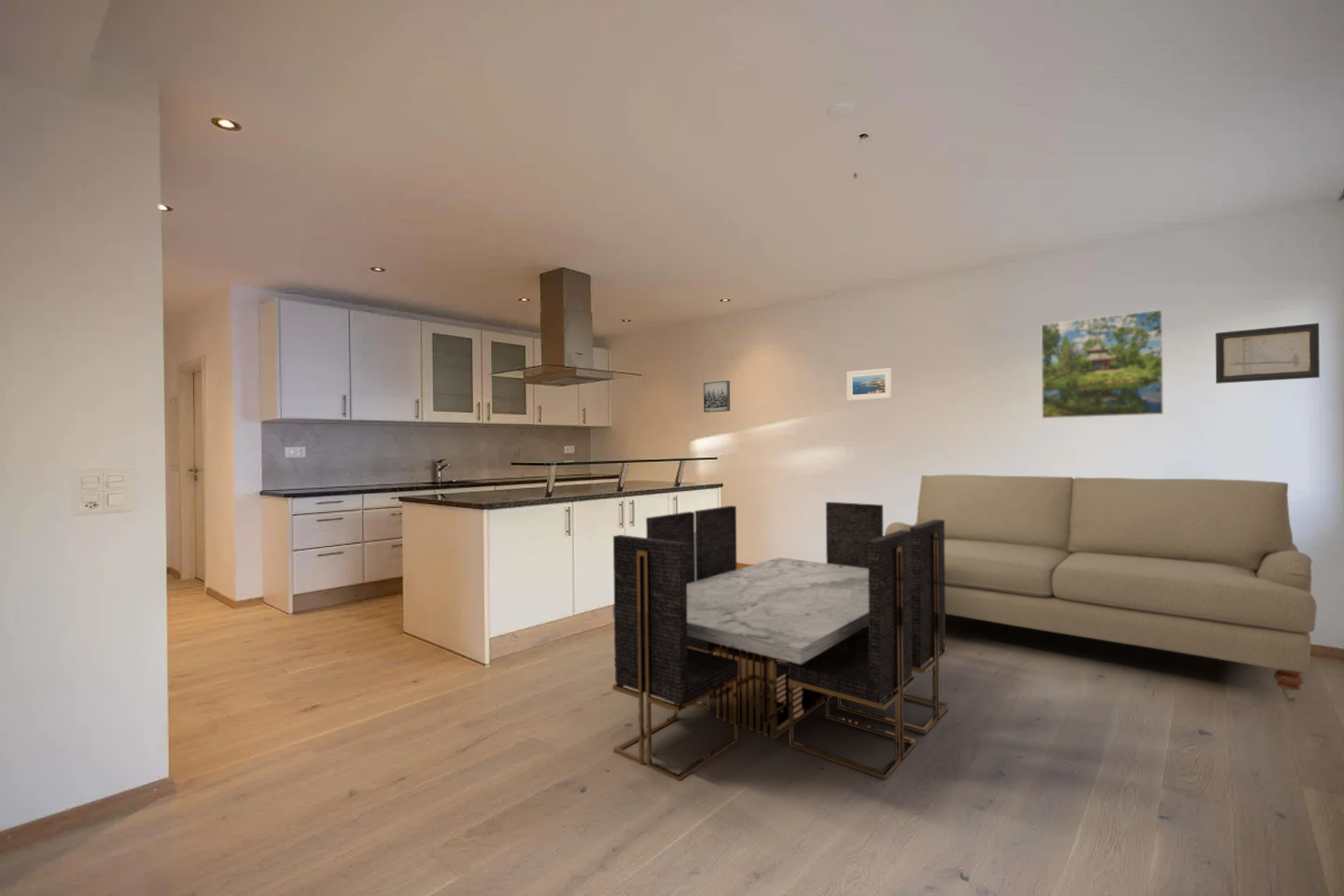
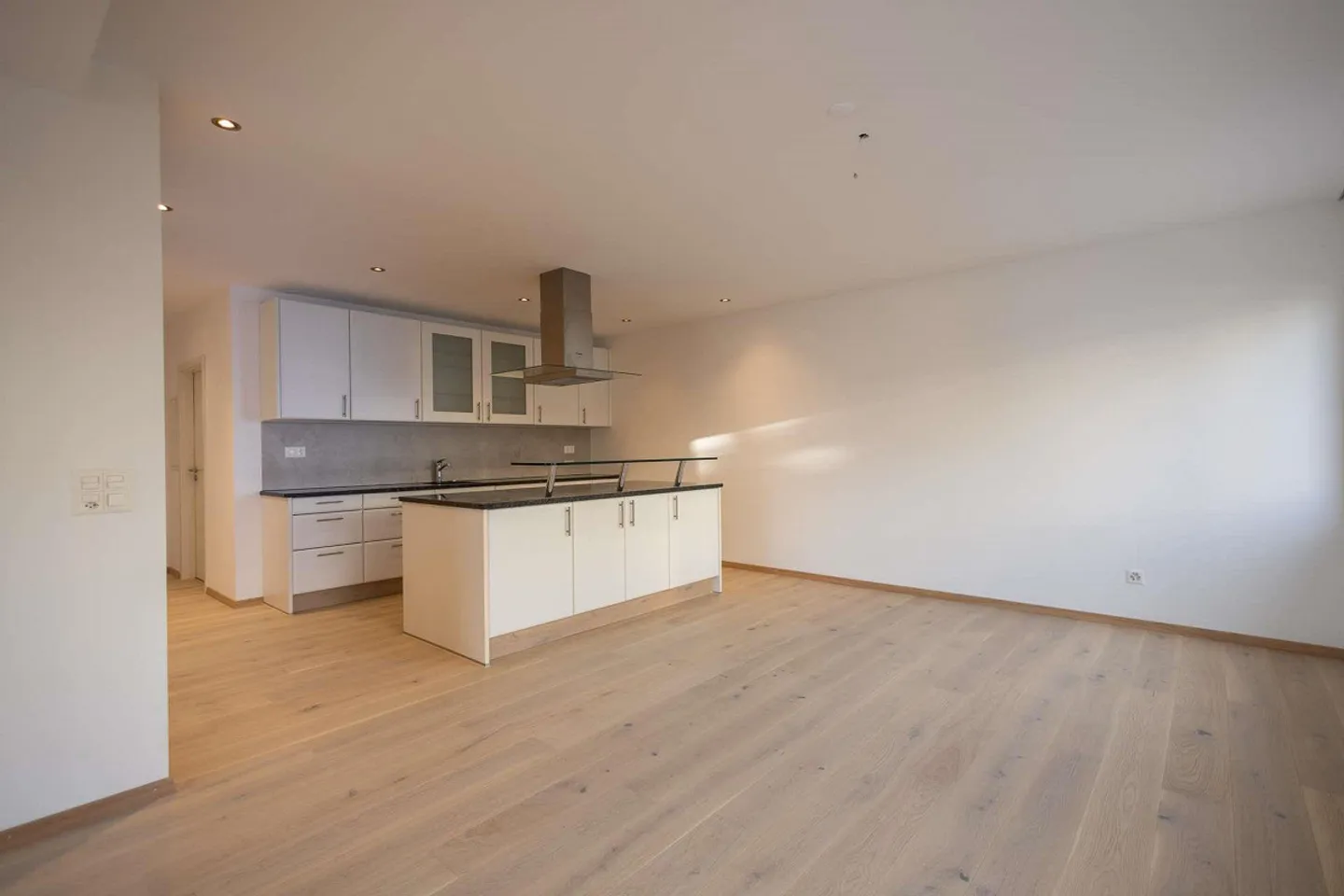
- wall art (716, 397)
- dining table (791, 608)
- wall art (1265, 354)
- sofa (1067, 558)
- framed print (868, 385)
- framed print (1099, 367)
